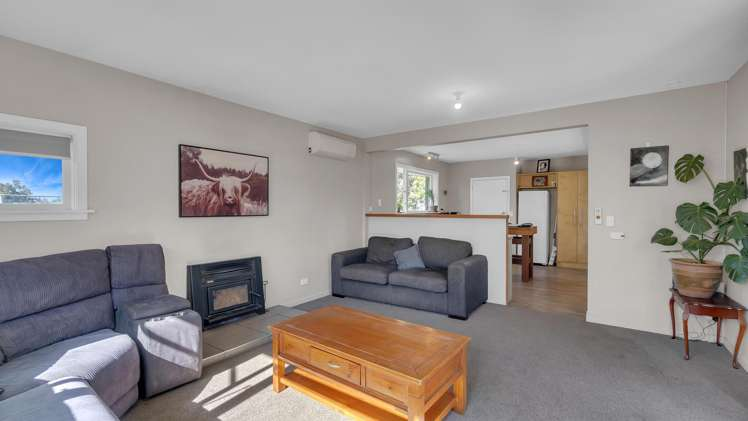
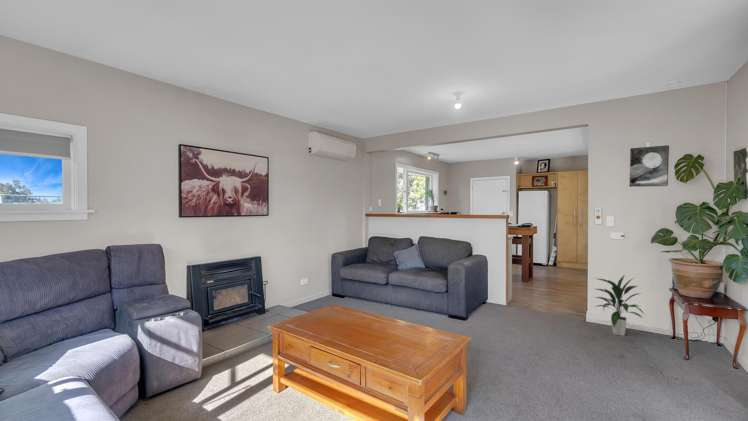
+ indoor plant (617, 304)
